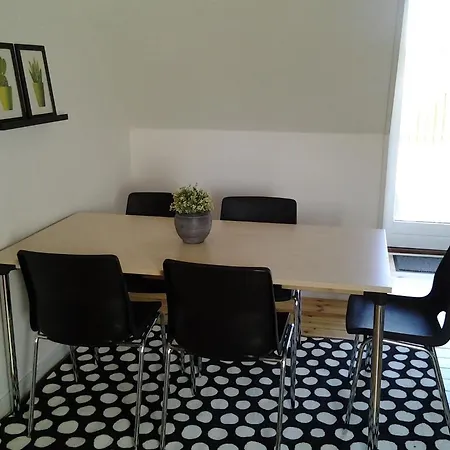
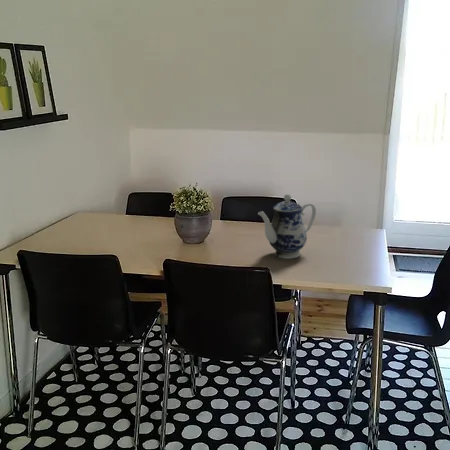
+ teapot (287, 224)
